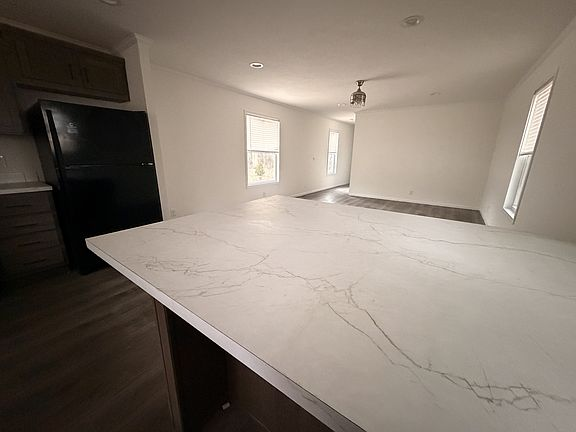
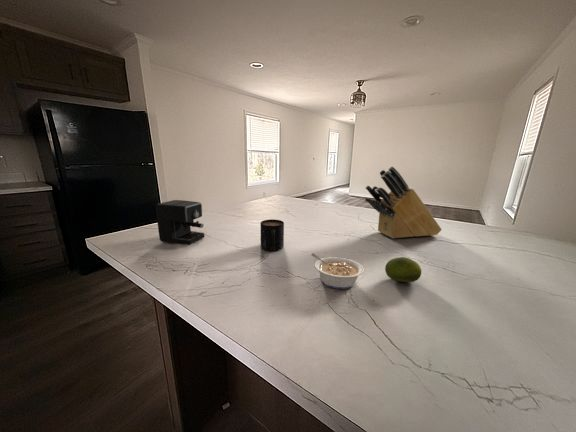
+ fruit (402, 269)
+ legume (336, 272)
+ mug (272, 236)
+ coffee maker (192, 216)
+ knife block (404, 201)
